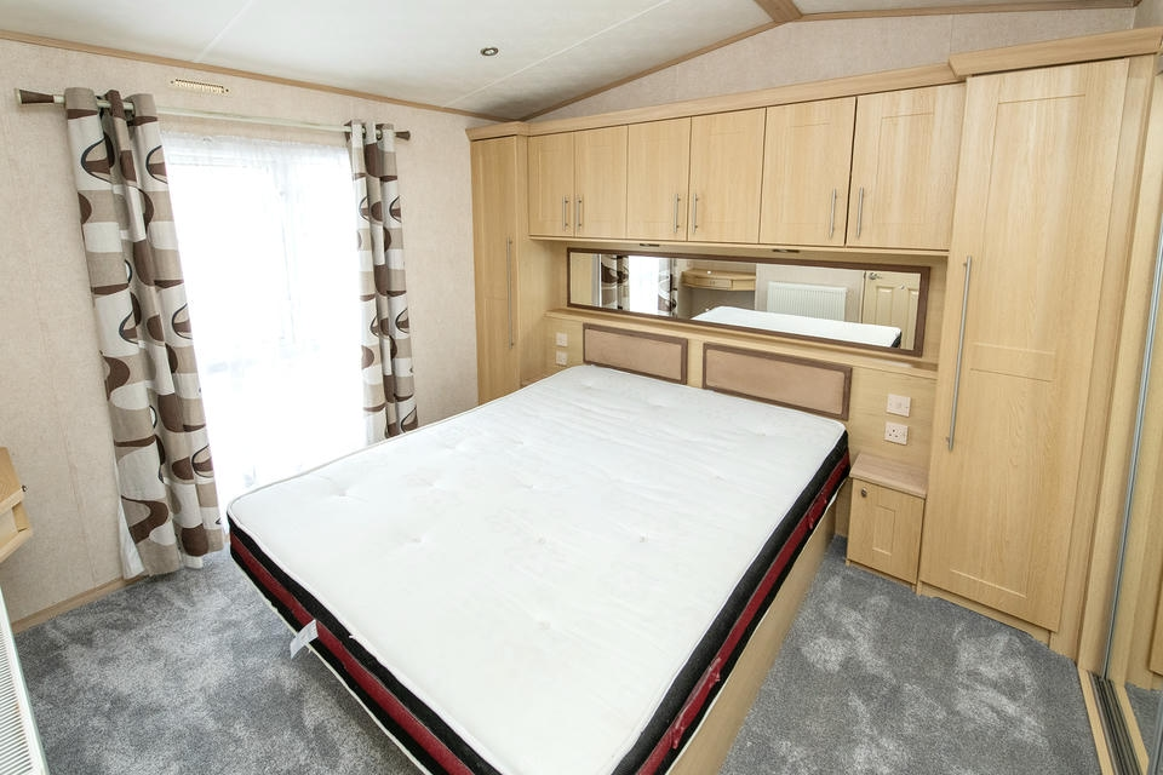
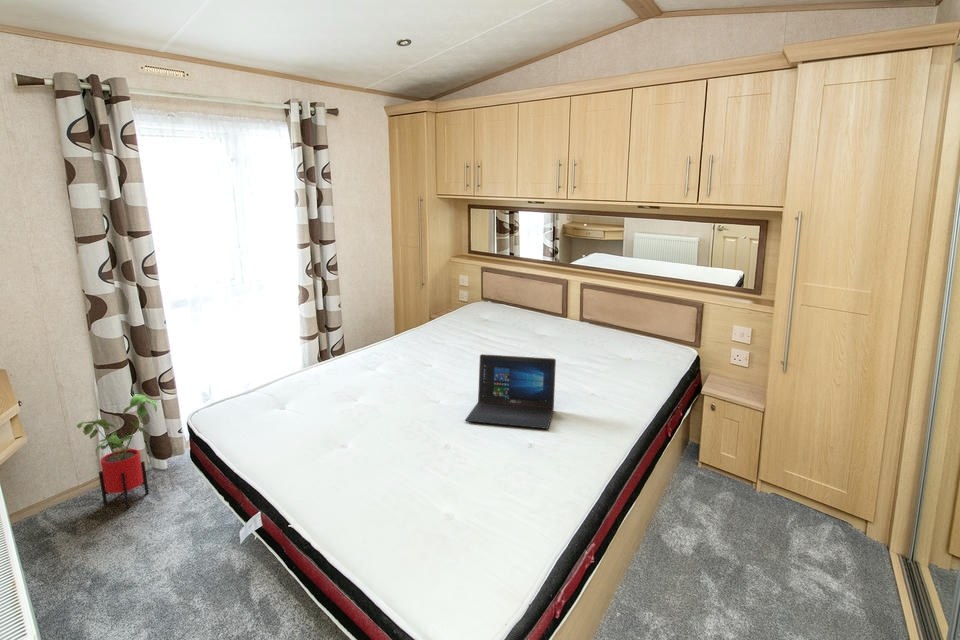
+ laptop (511, 389)
+ house plant (124, 449)
